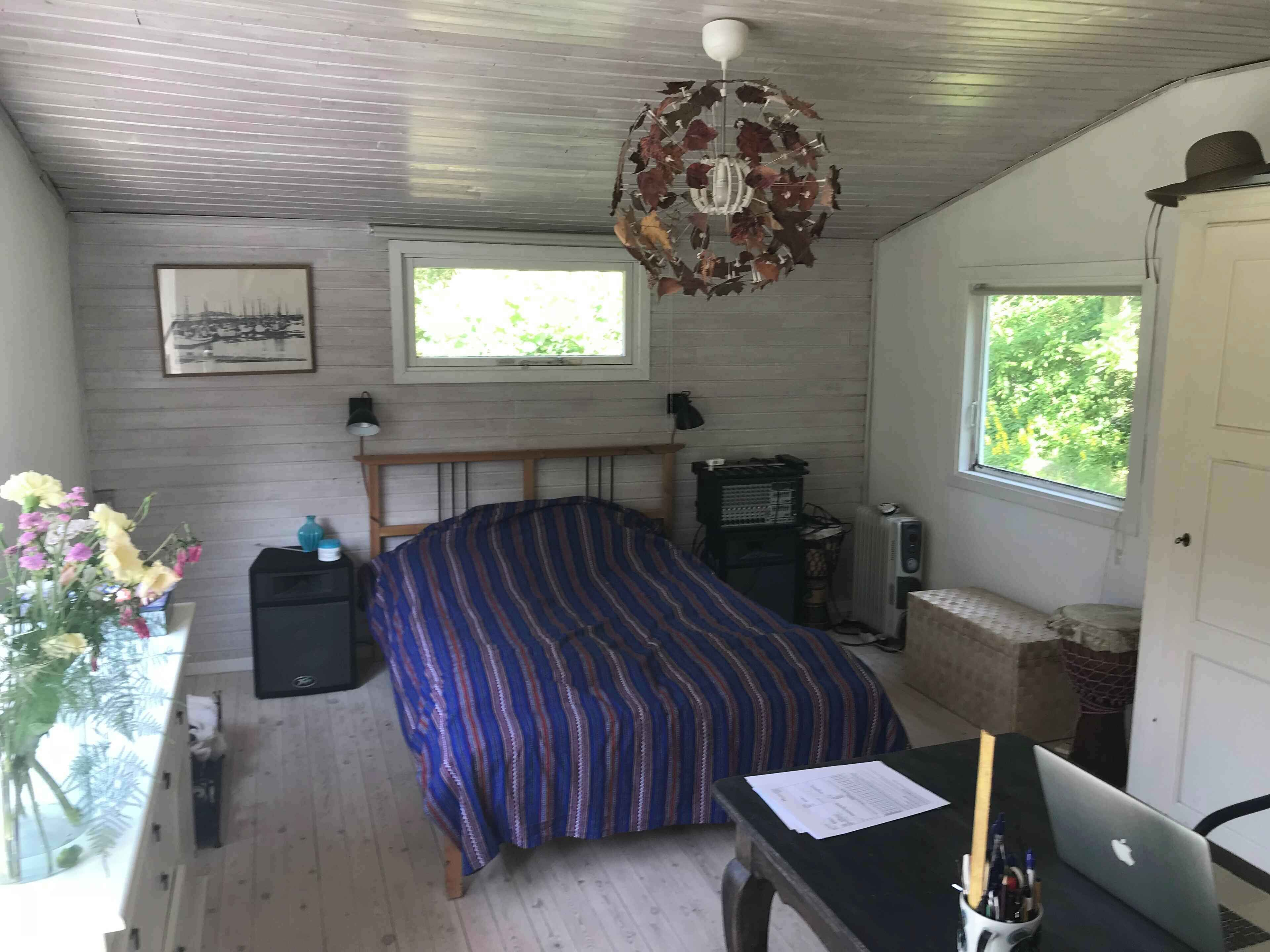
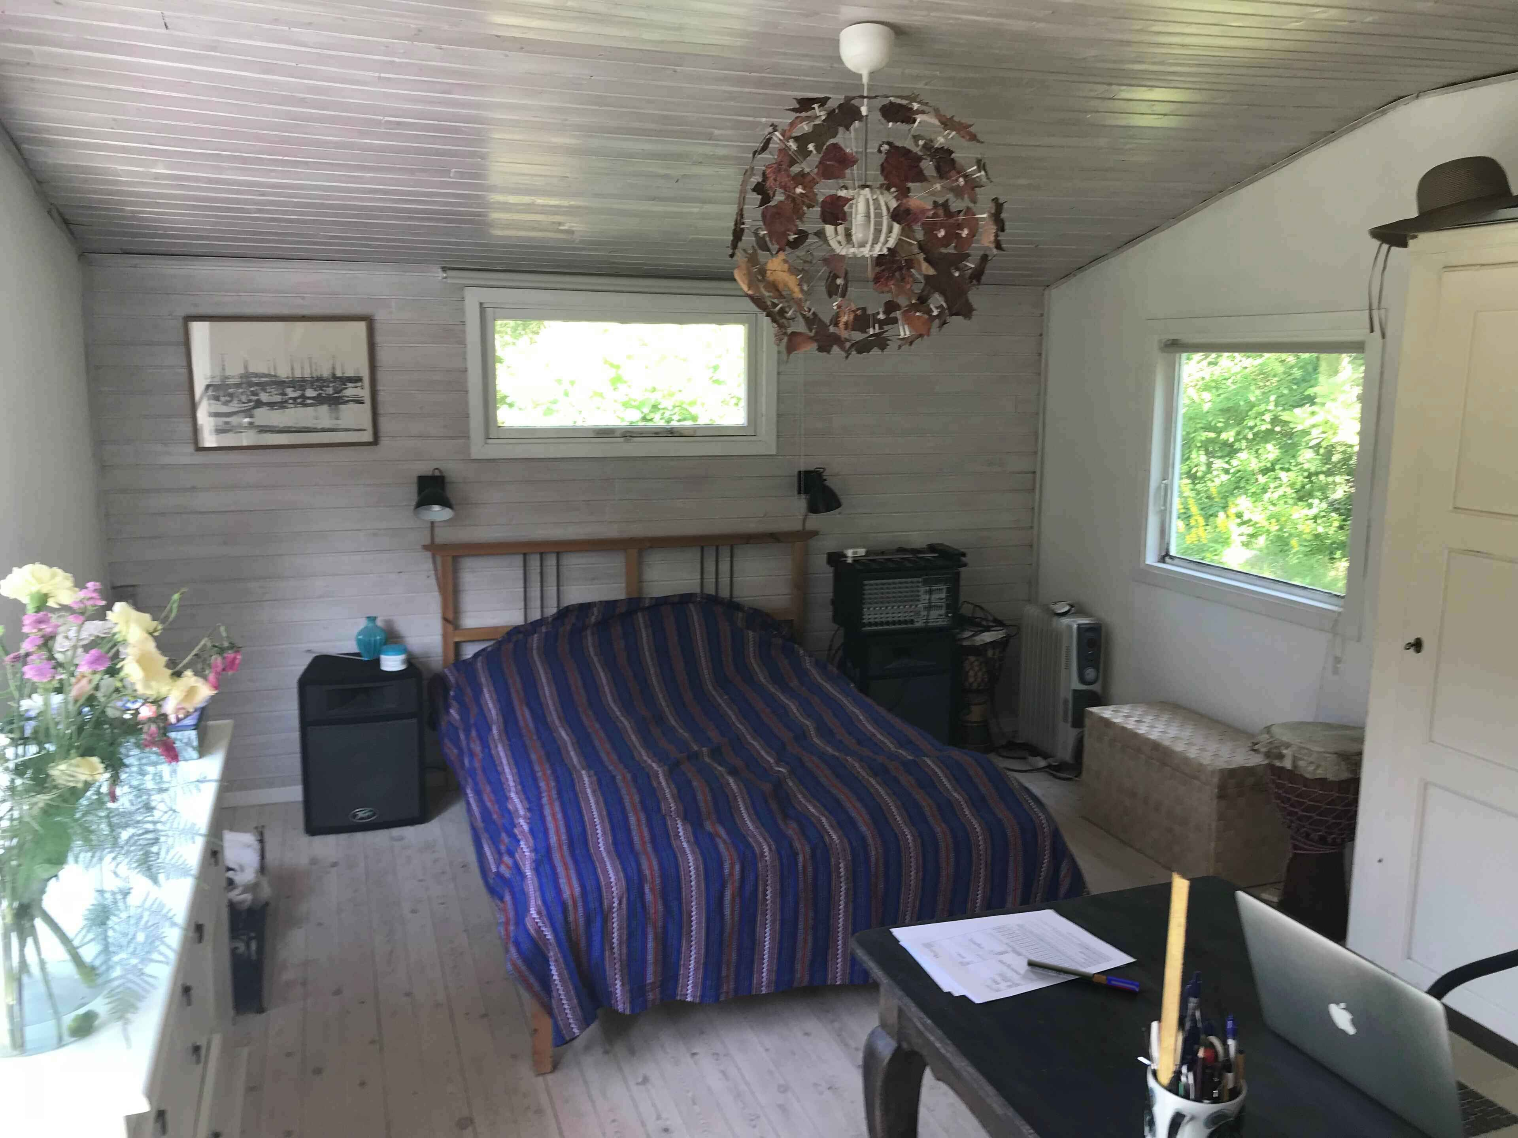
+ pen (1082, 974)
